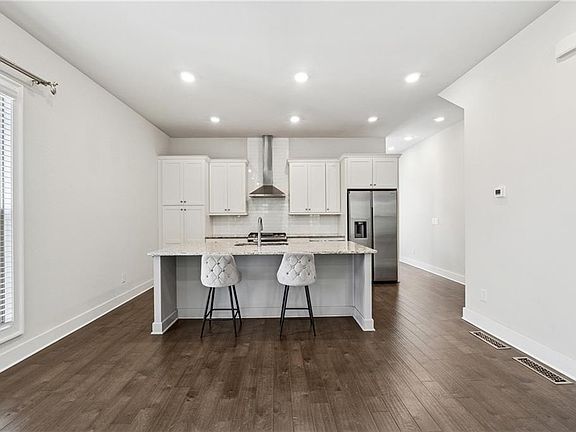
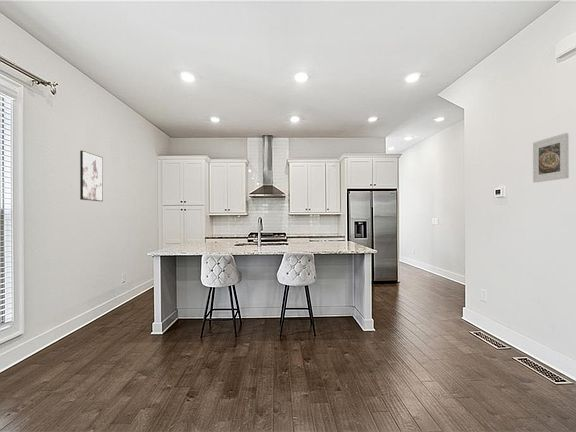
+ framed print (549, 159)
+ wall art (92, 177)
